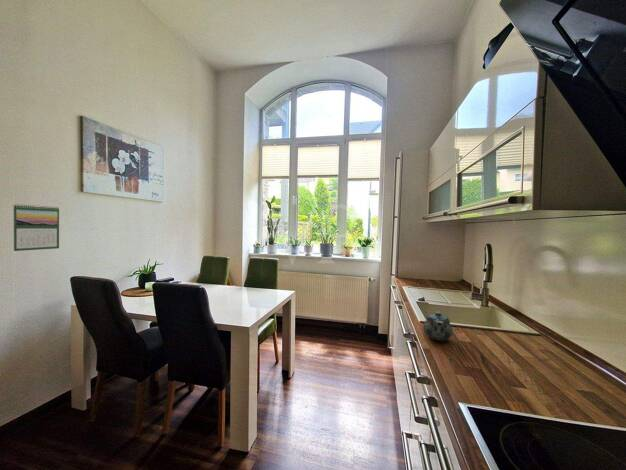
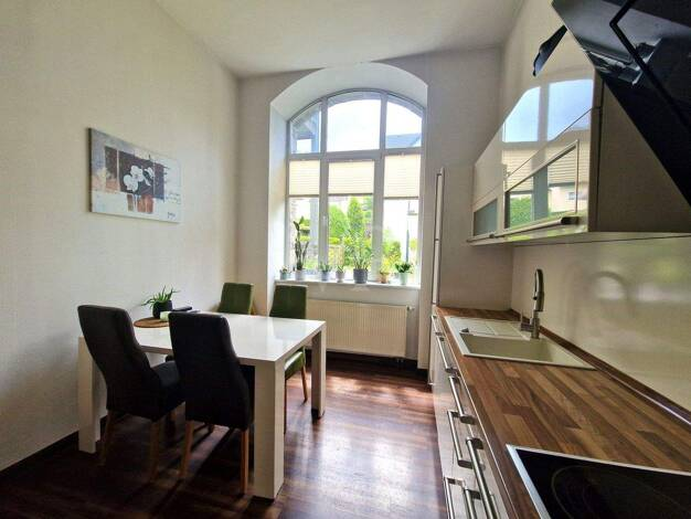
- calendar (37, 227)
- chinaware (438, 324)
